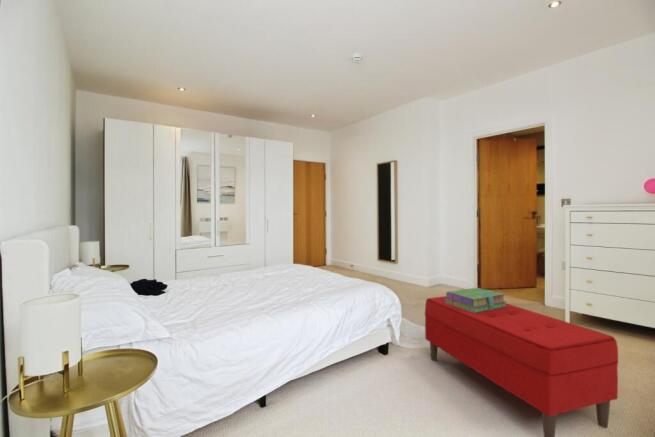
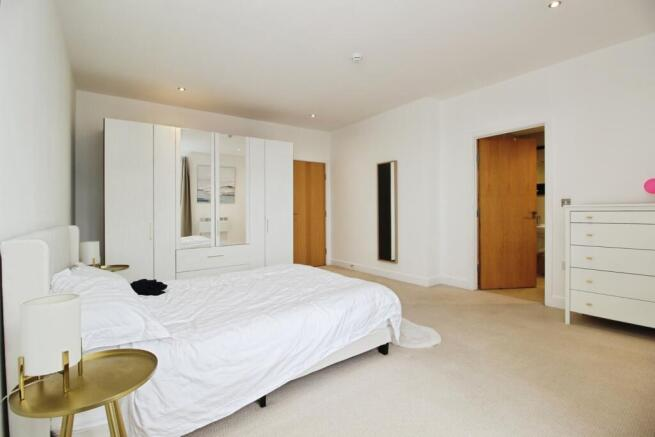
- stack of books (474, 298)
- bench (502, 350)
